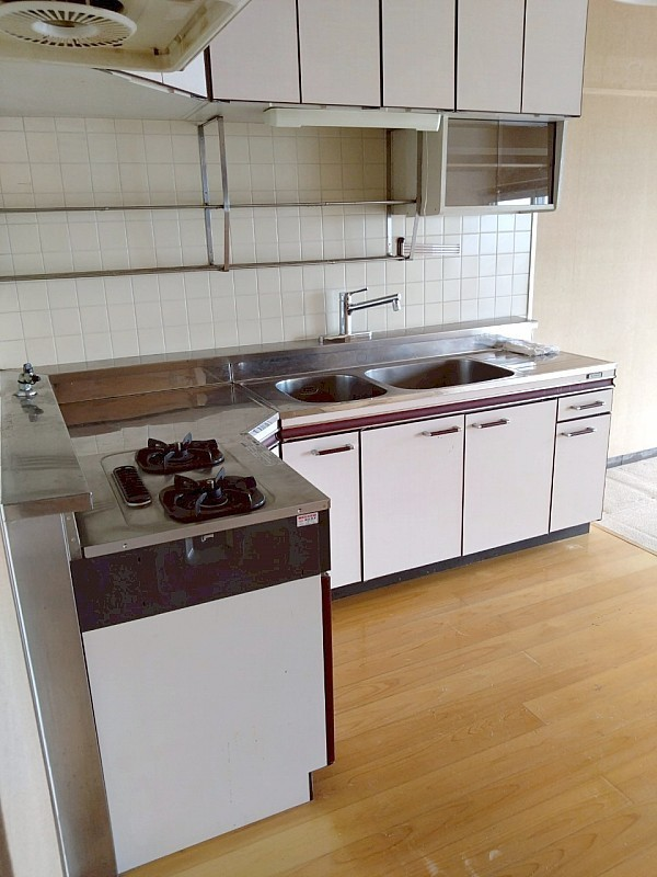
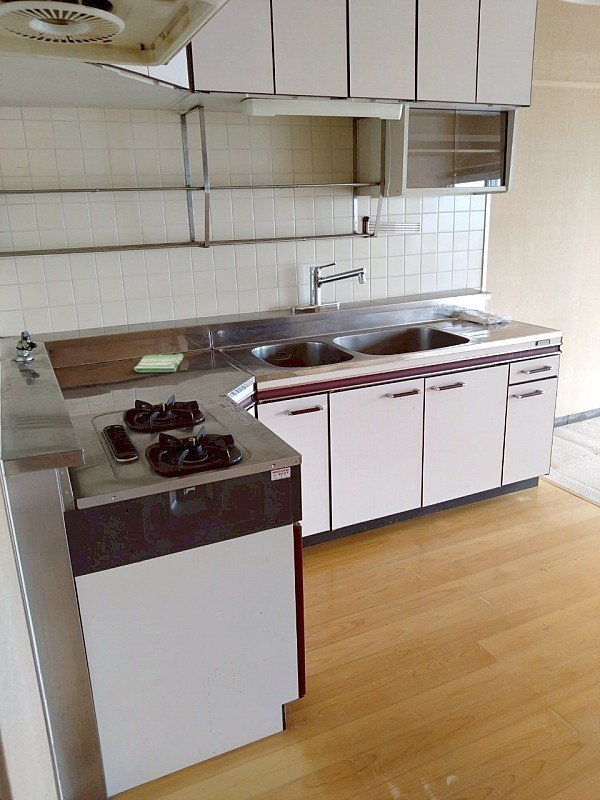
+ dish towel (159, 362)
